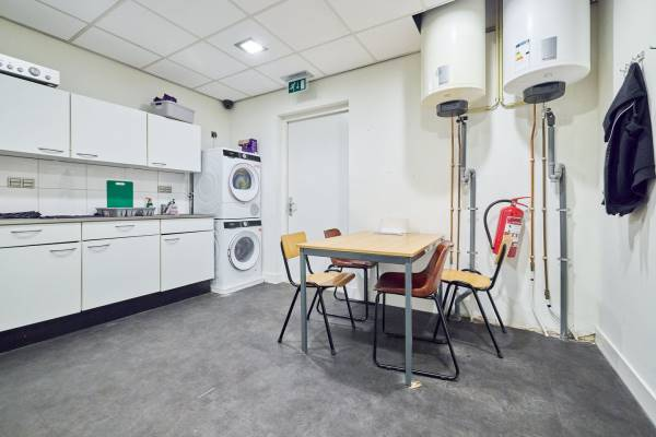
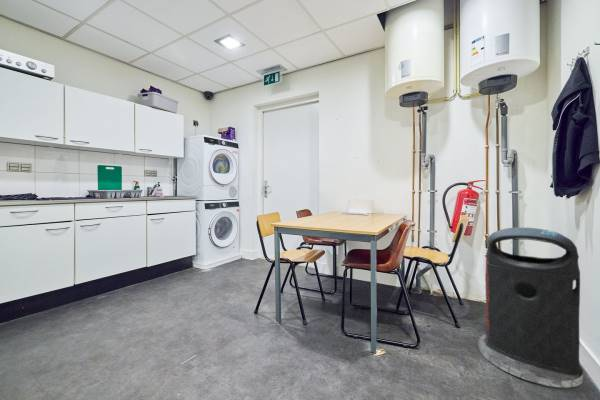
+ trash bin (525, 293)
